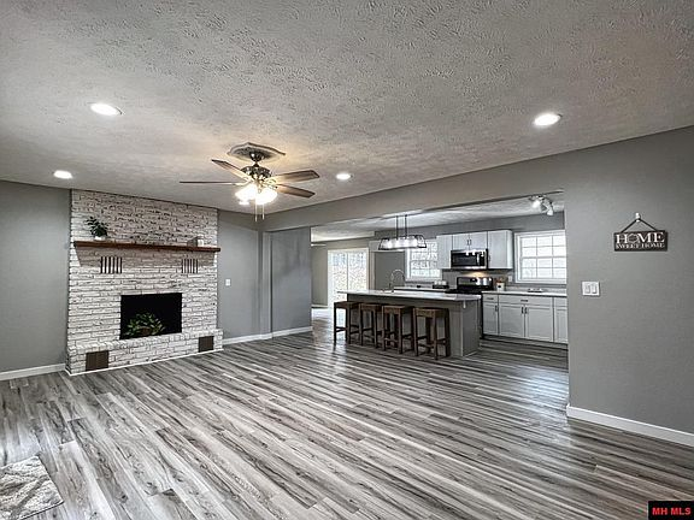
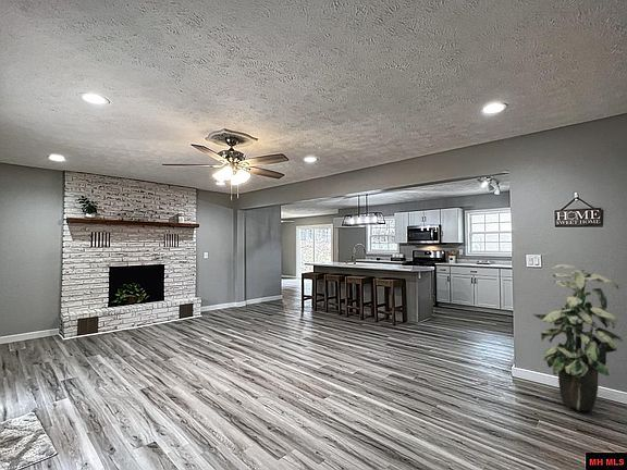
+ indoor plant (574, 334)
